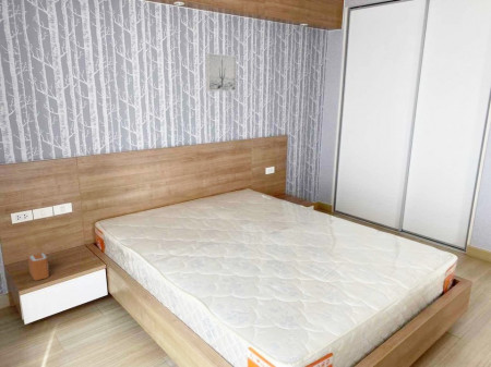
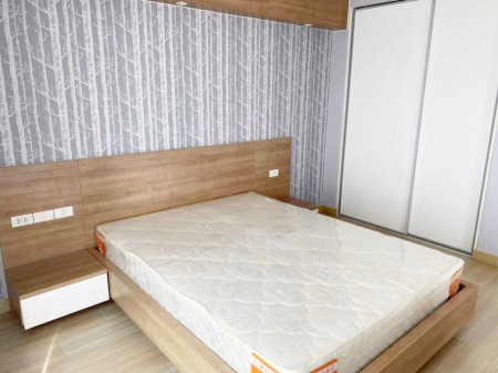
- wall art (220, 73)
- alarm clock (38, 265)
